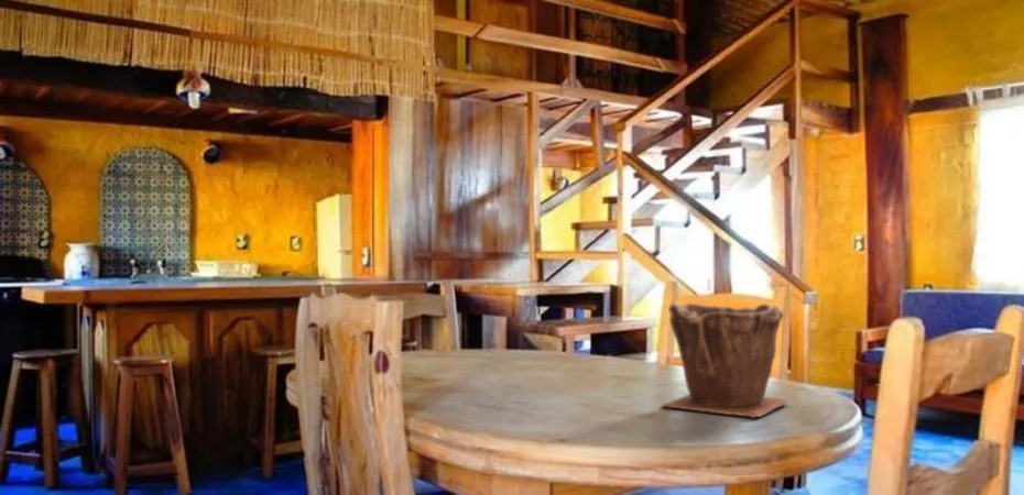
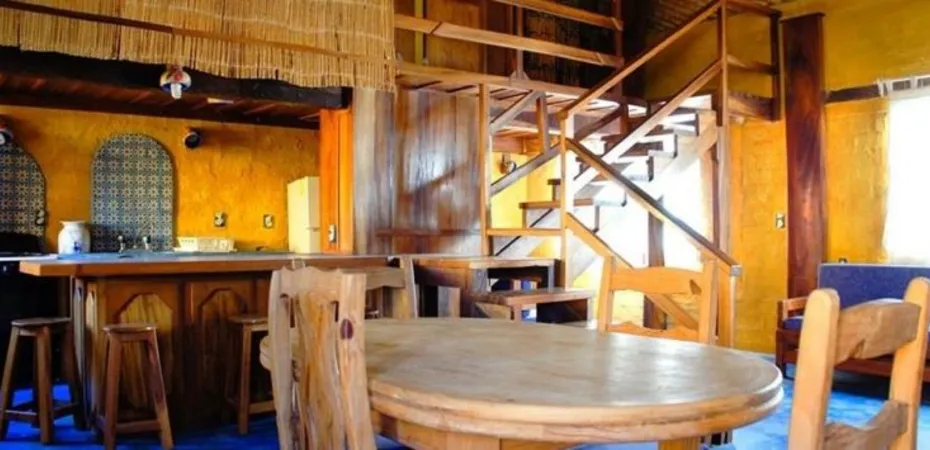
- plant pot (723, 353)
